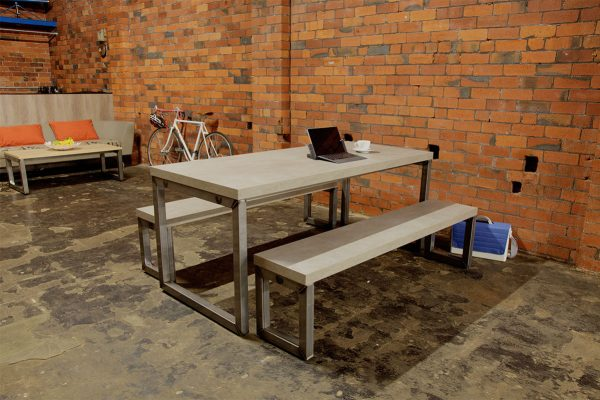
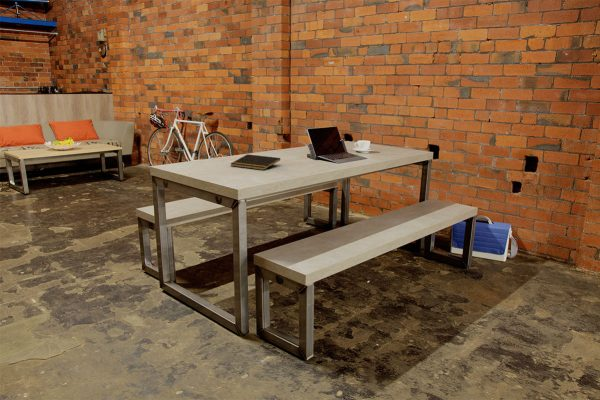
+ notepad (255, 161)
